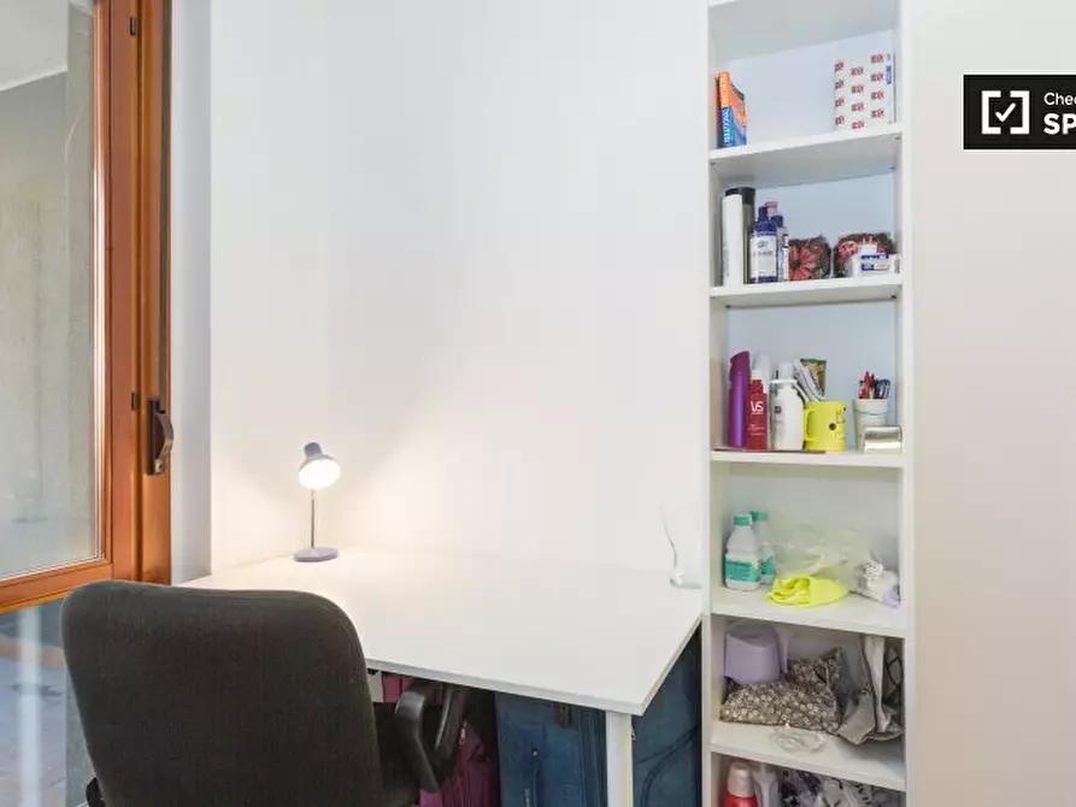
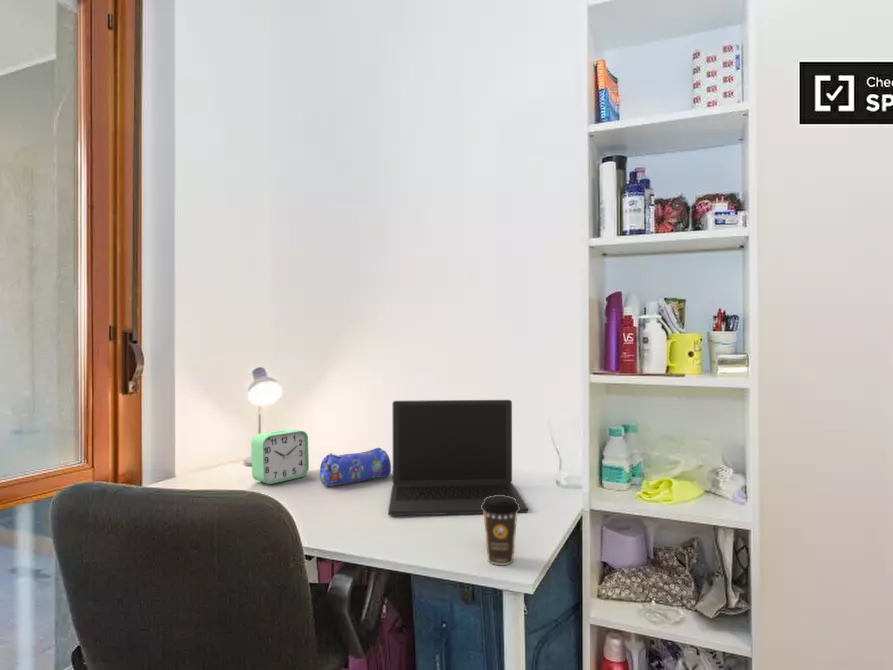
+ laptop (455, 452)
+ pencil case (355, 465)
+ alarm clock (280, 455)
+ coffee cup (500, 529)
